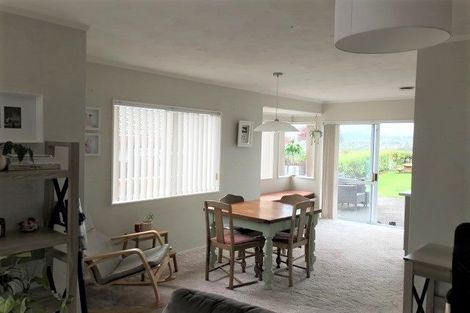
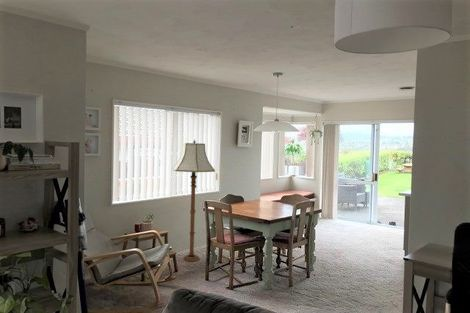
+ floor lamp (192, 199)
